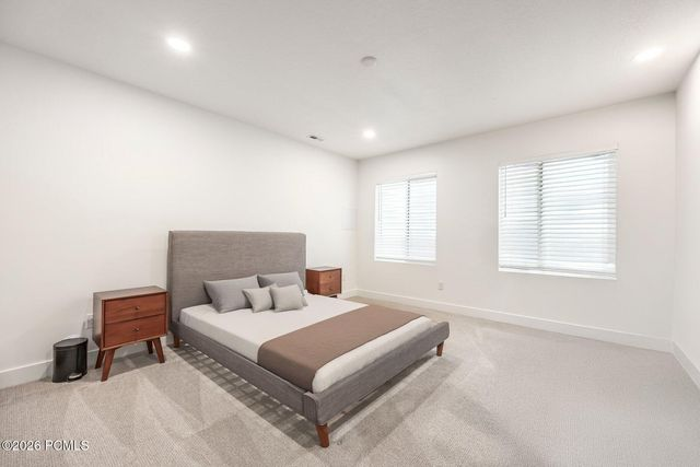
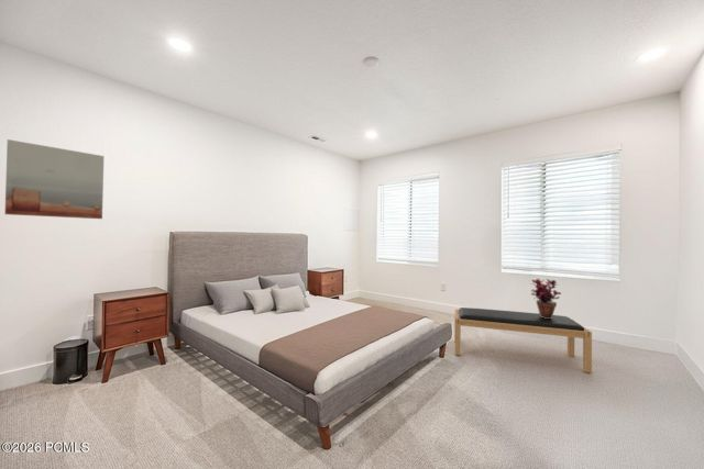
+ bench (515, 331)
+ wall art (58, 182)
+ potted plant (544, 298)
